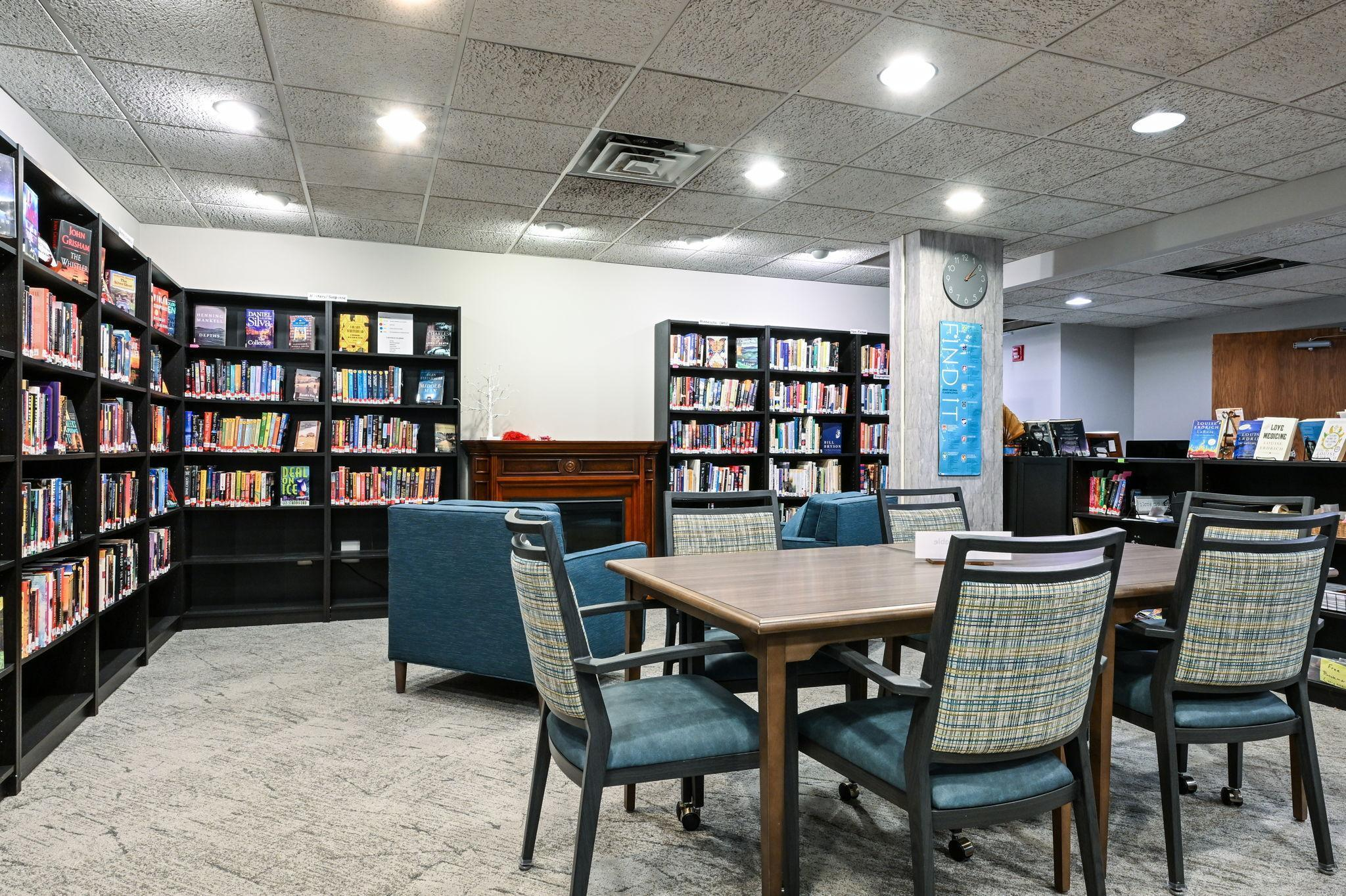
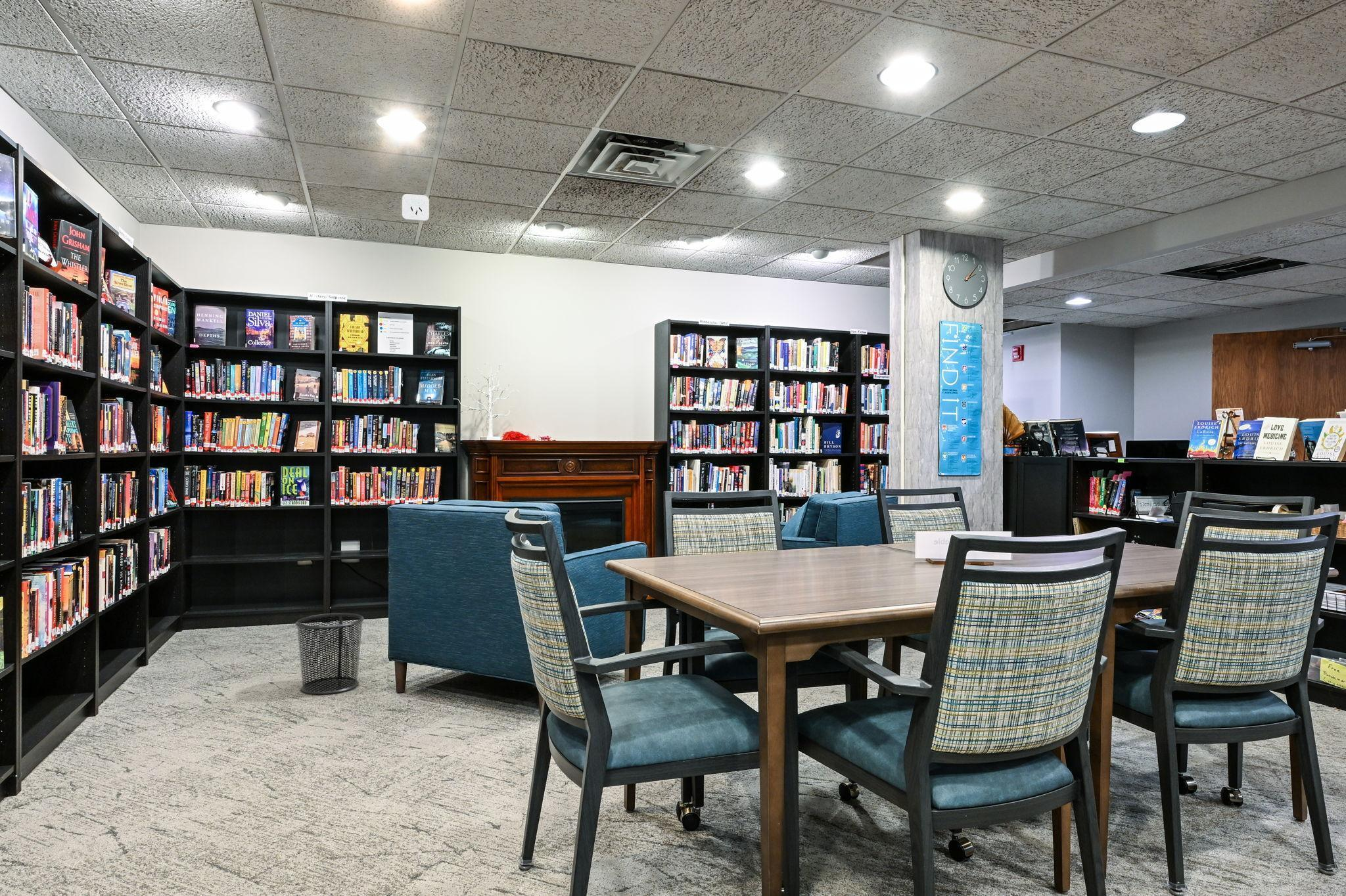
+ waste bin (329, 653)
+ smoke detector (415, 208)
